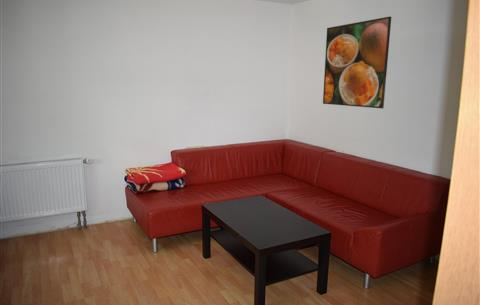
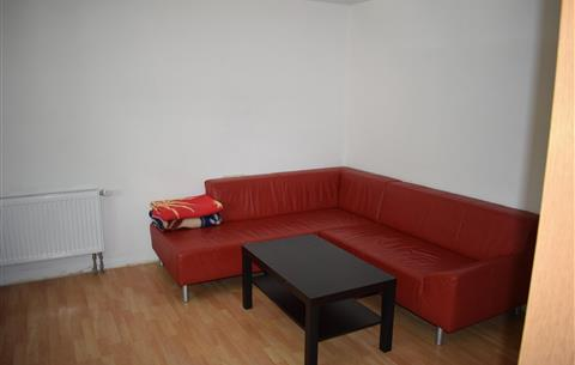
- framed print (353, 65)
